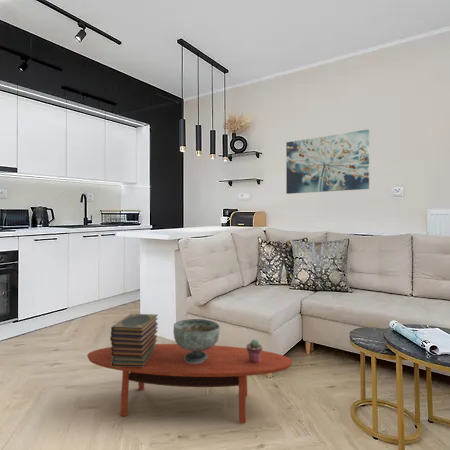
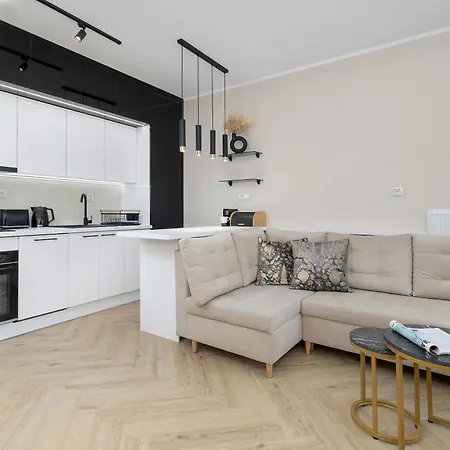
- potted succulent (254, 349)
- coffee table (187, 380)
- decorative bowl (196, 341)
- book stack (135, 338)
- wall art (324, 164)
